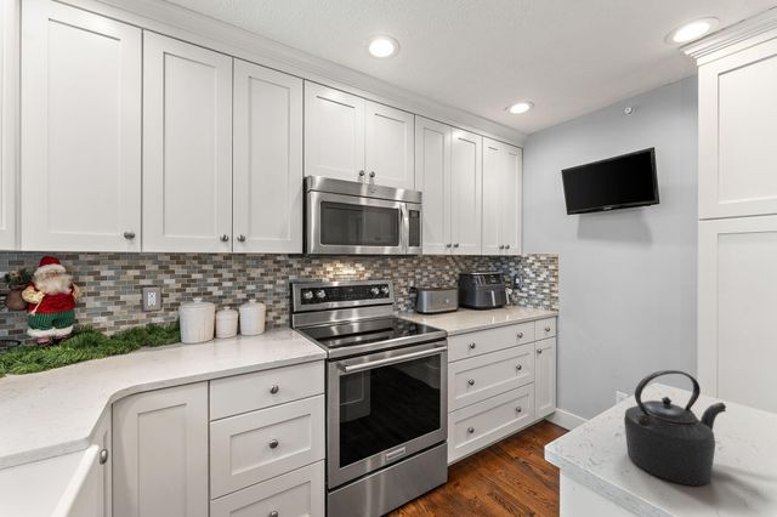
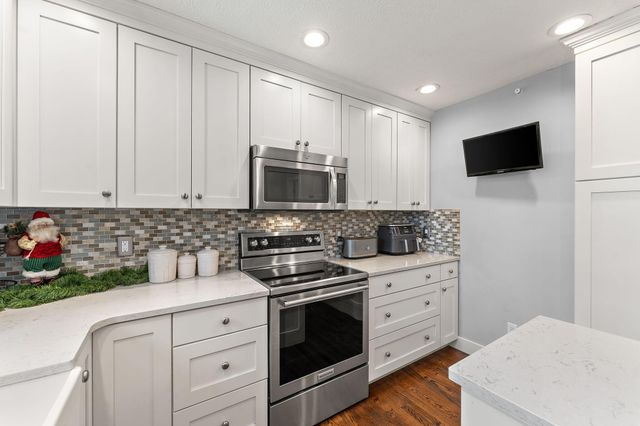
- kettle (680, 415)
